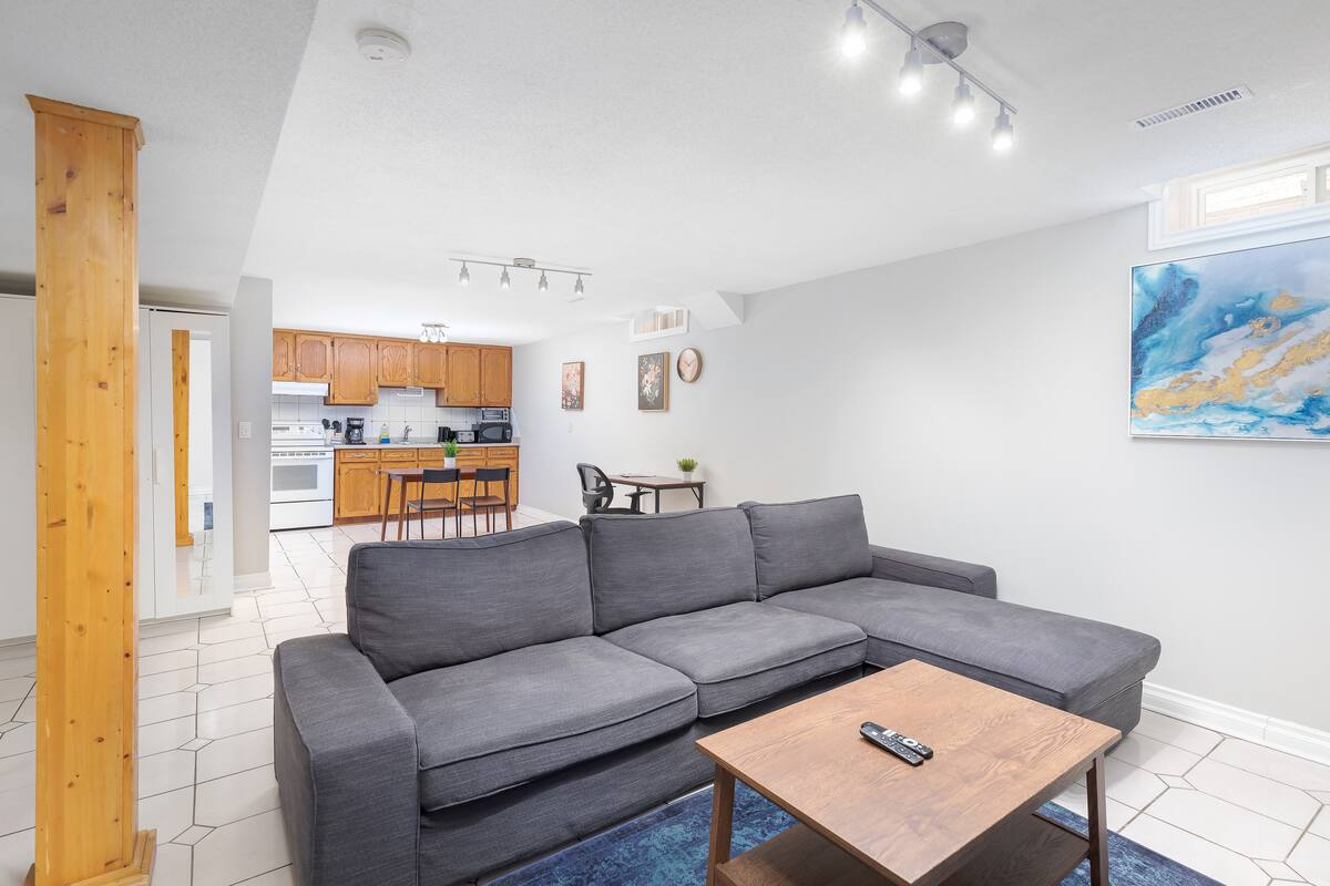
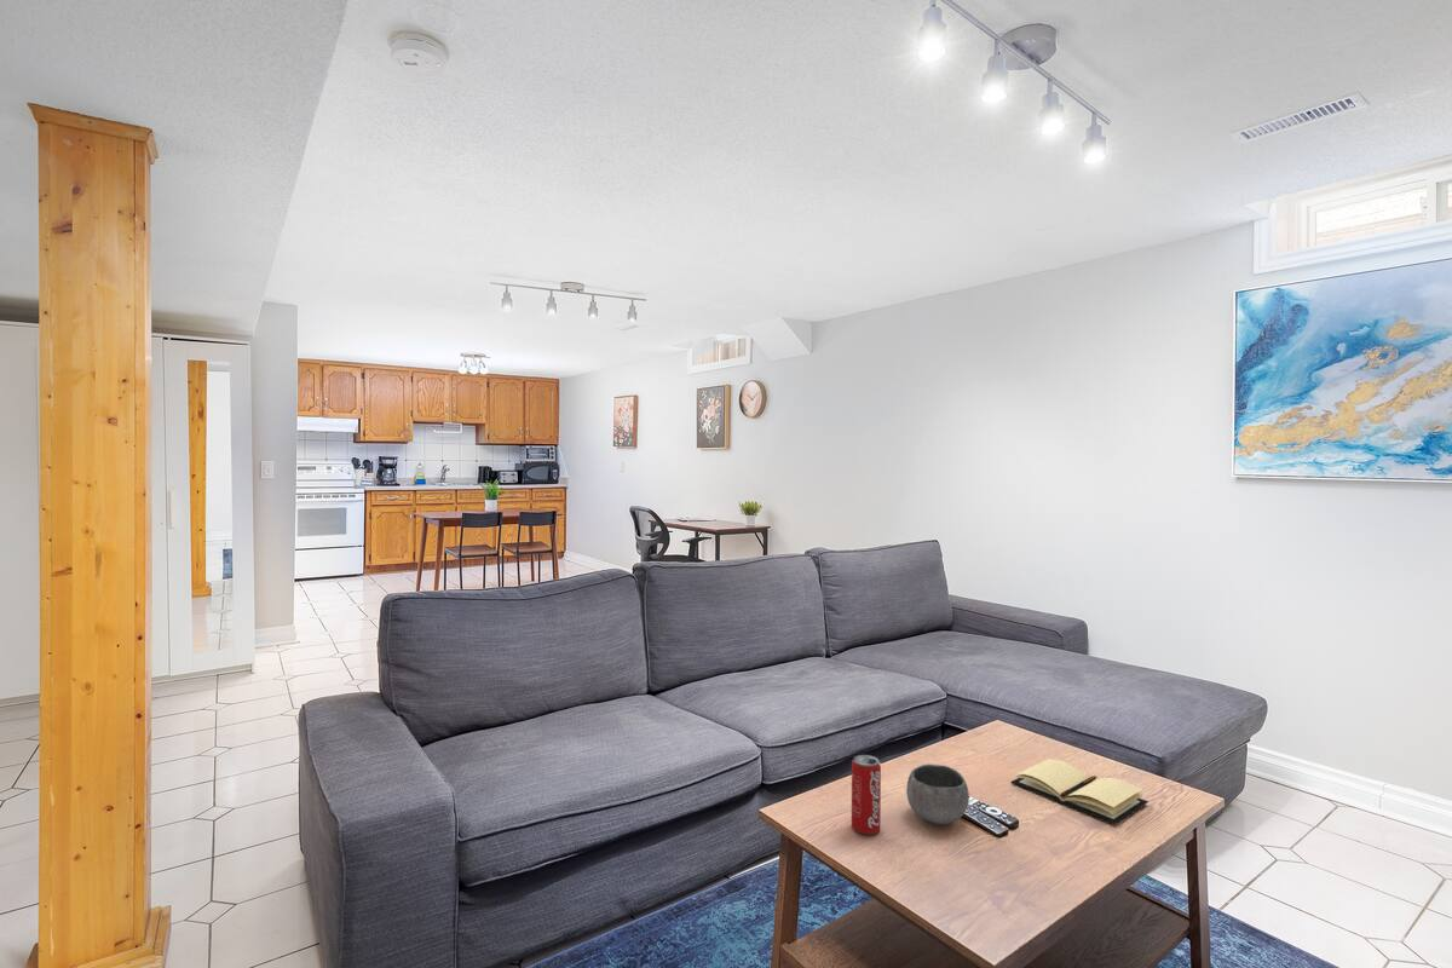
+ book (1078, 785)
+ beverage can (865, 794)
+ bowl (937, 795)
